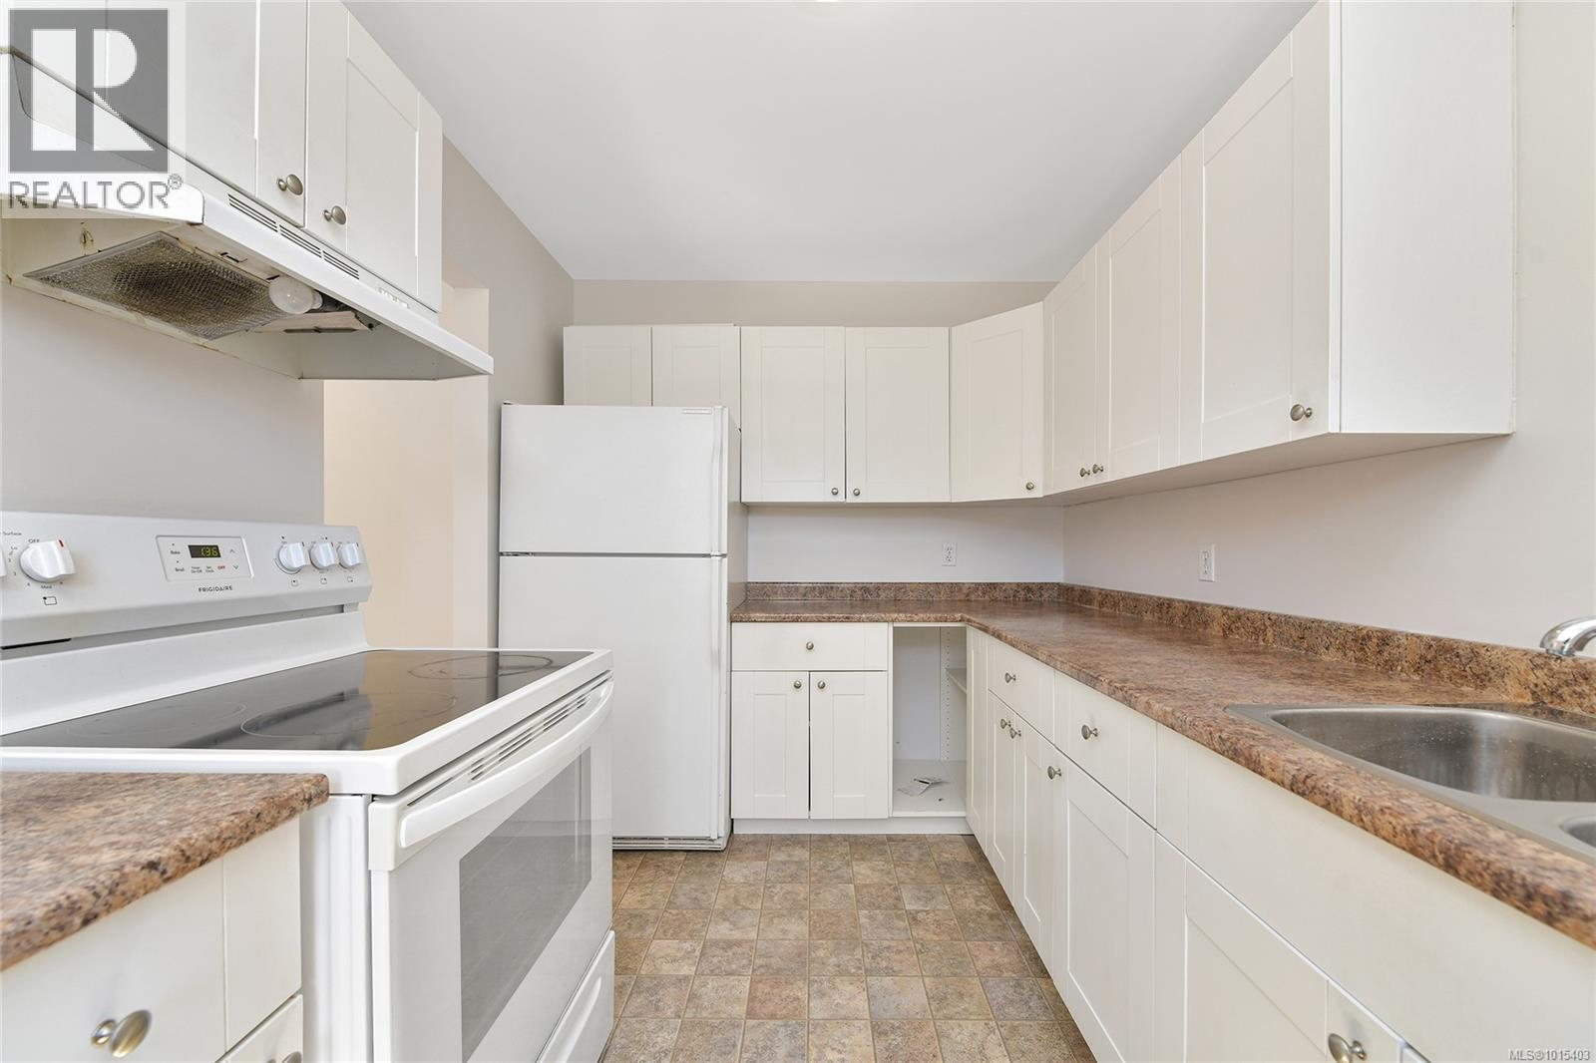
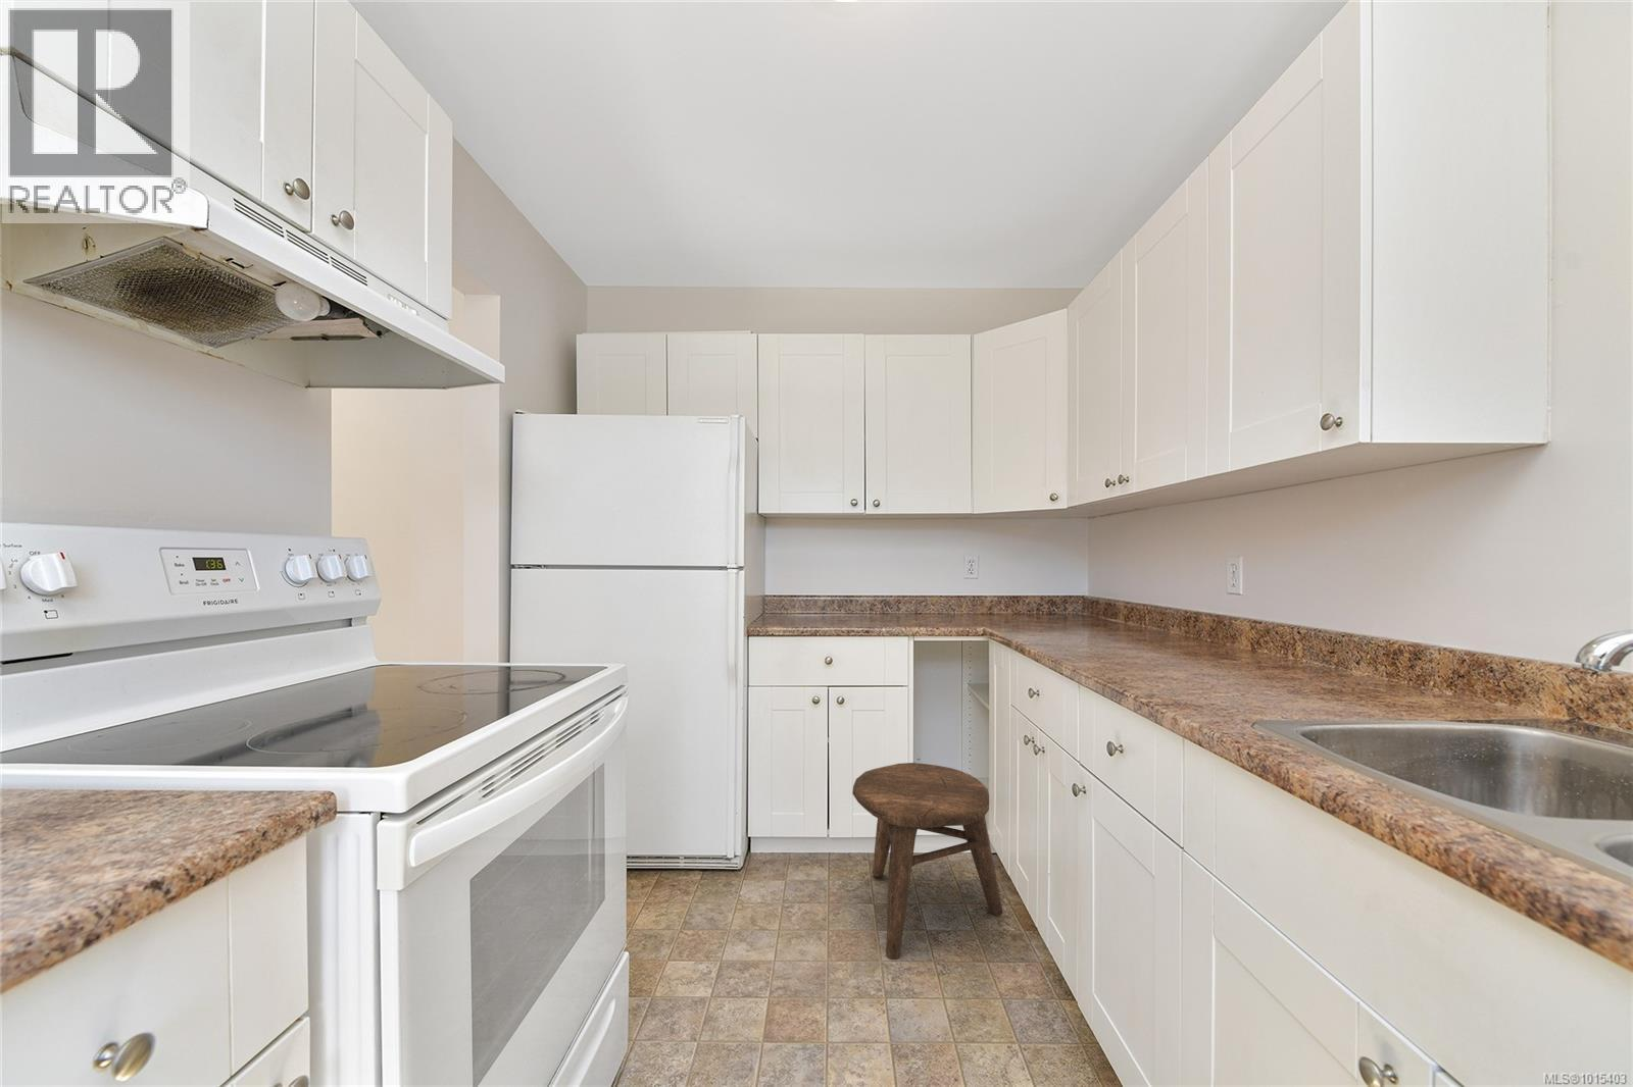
+ stool (930, 852)
